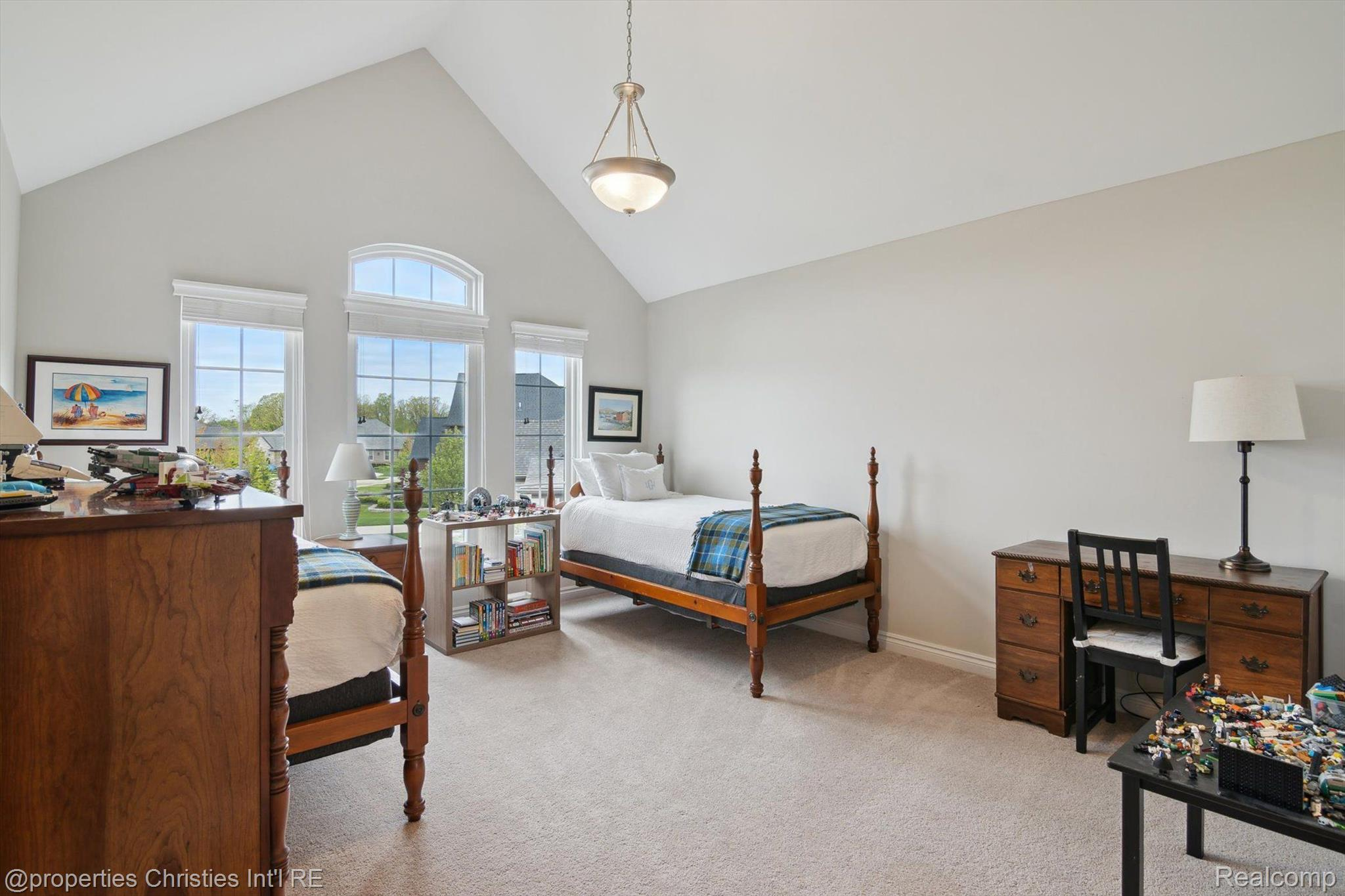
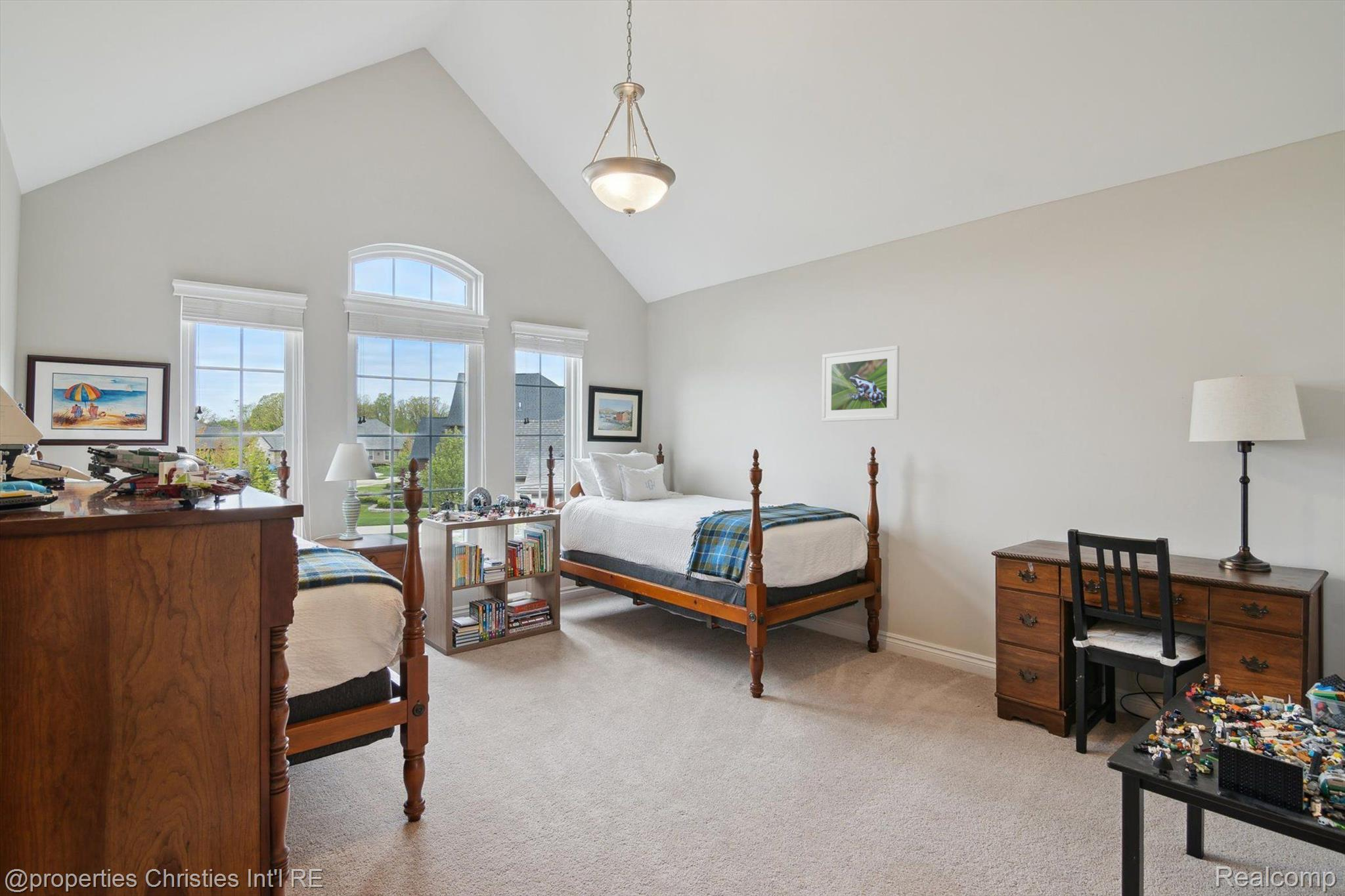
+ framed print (858, 385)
